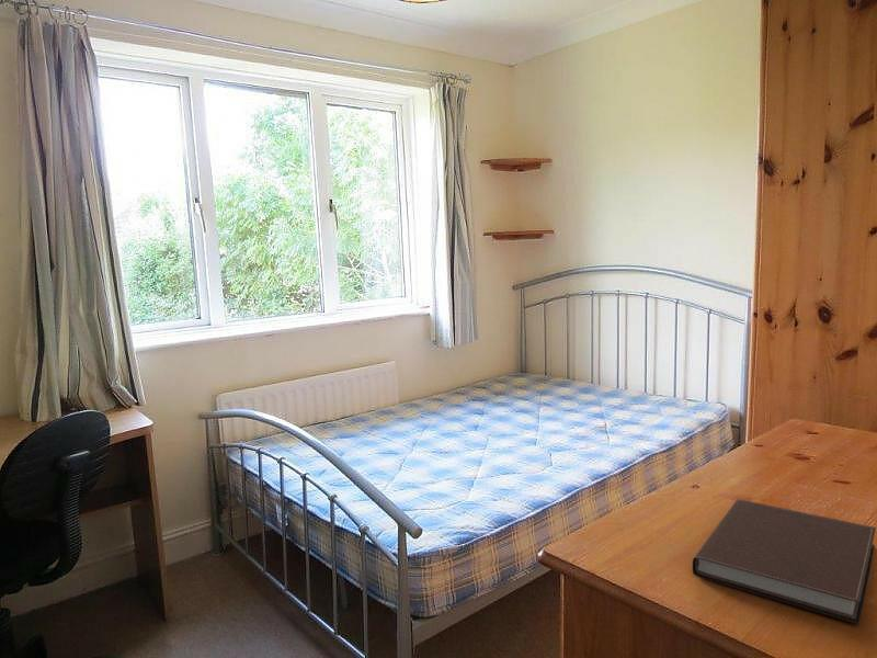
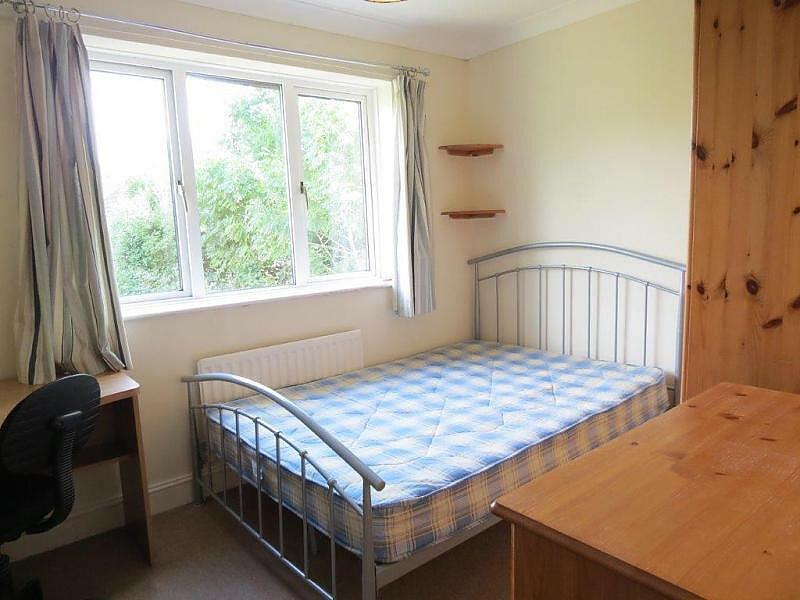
- notebook (786, 551)
